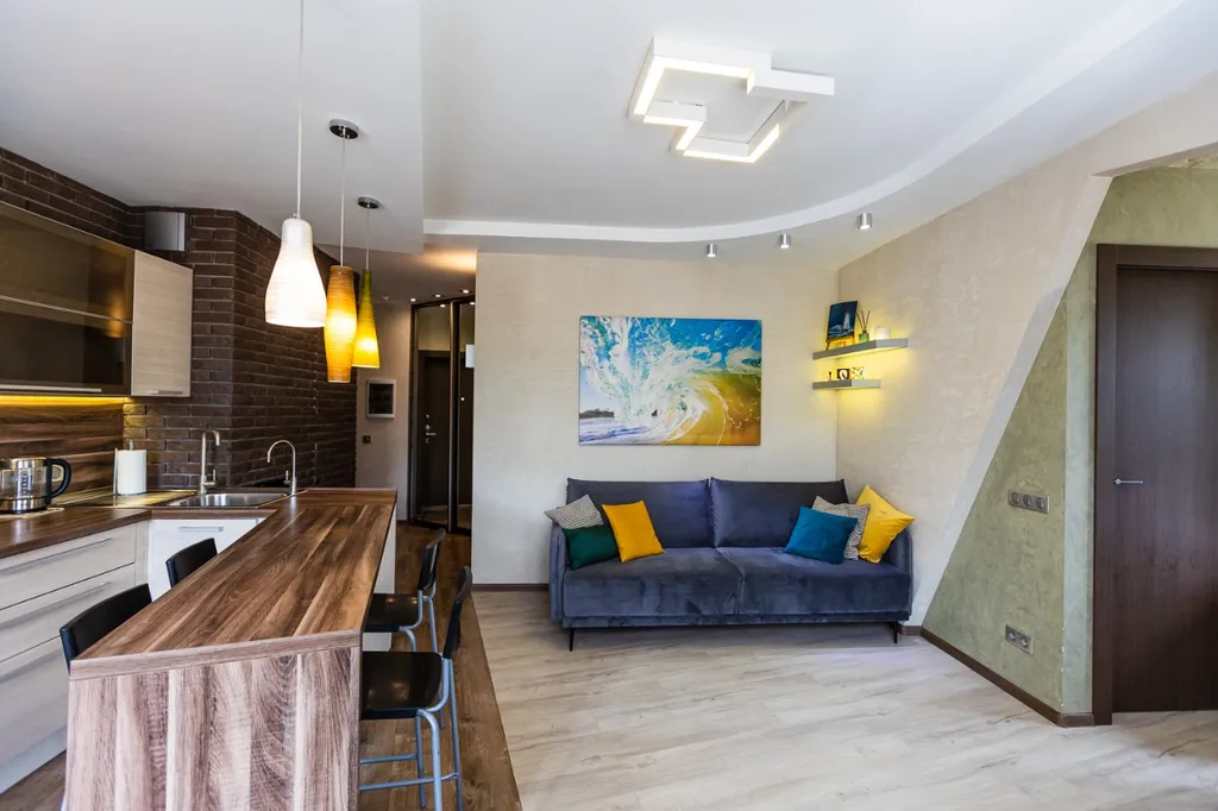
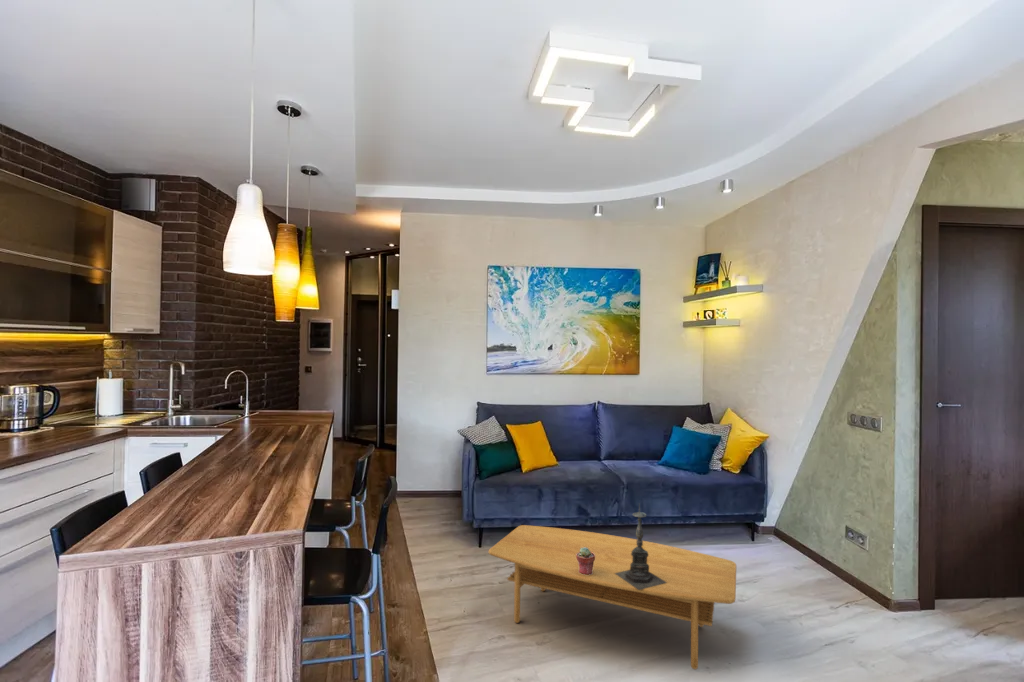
+ candle holder (640, 540)
+ coffee table (608, 590)
+ potted succulent (585, 559)
